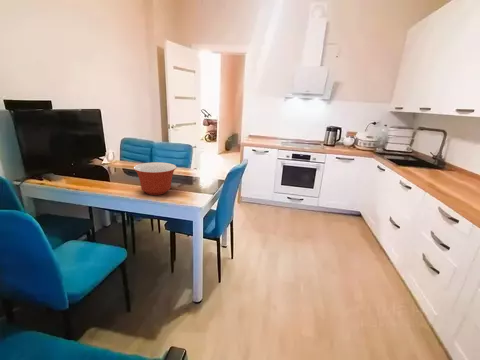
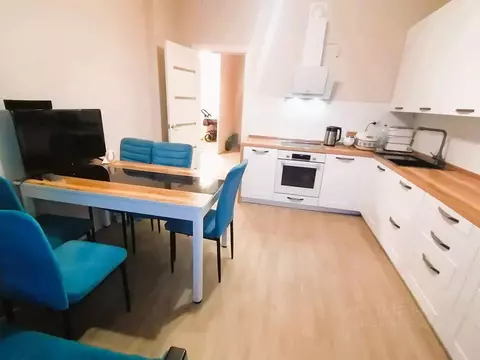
- mixing bowl (156, 179)
